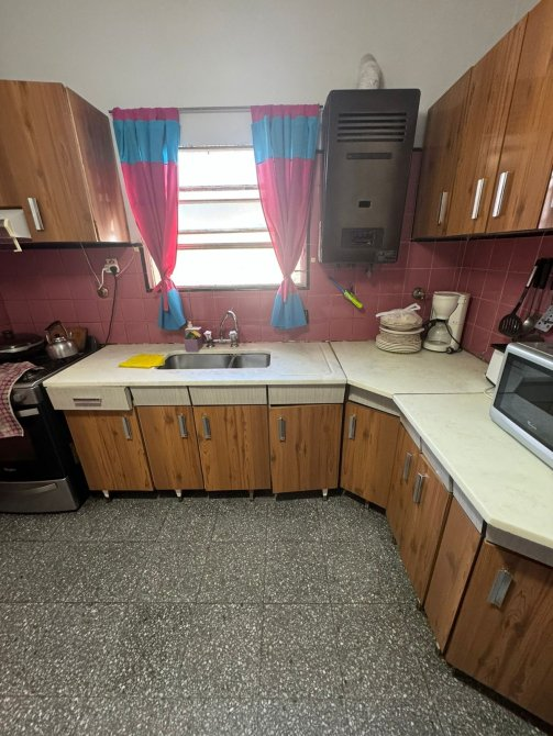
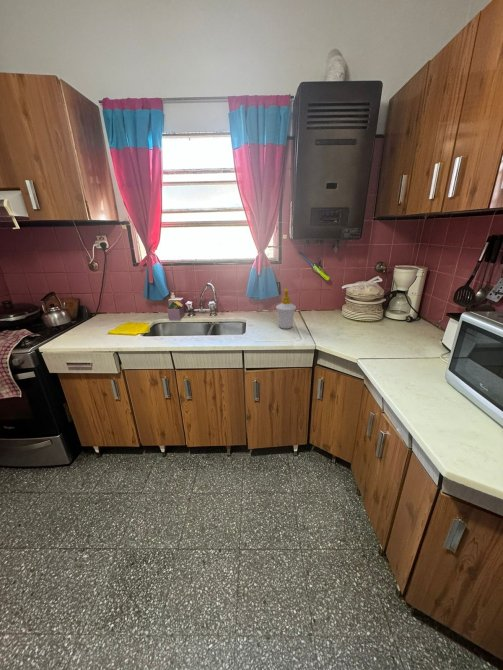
+ soap bottle (285, 308)
